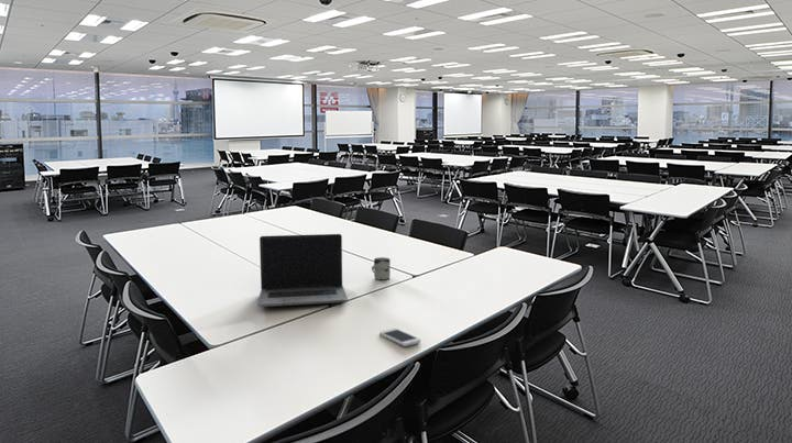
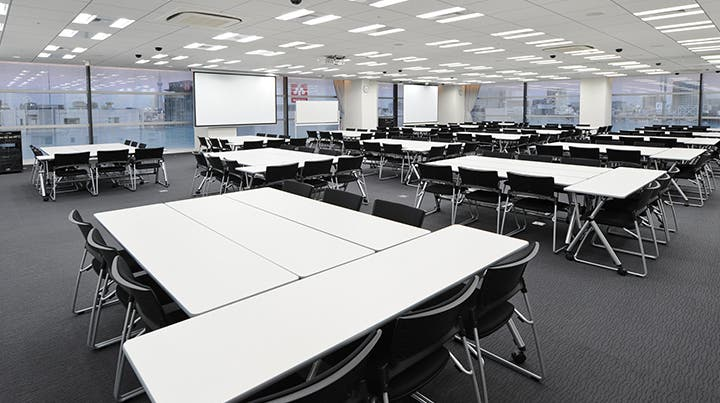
- laptop computer (301, 268)
- smartphone (399, 336)
- cup (380, 268)
